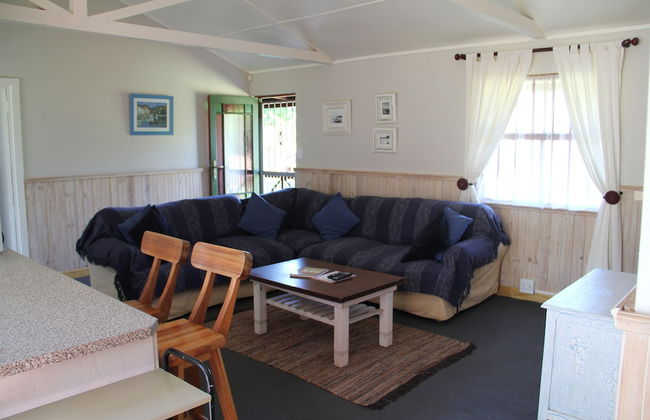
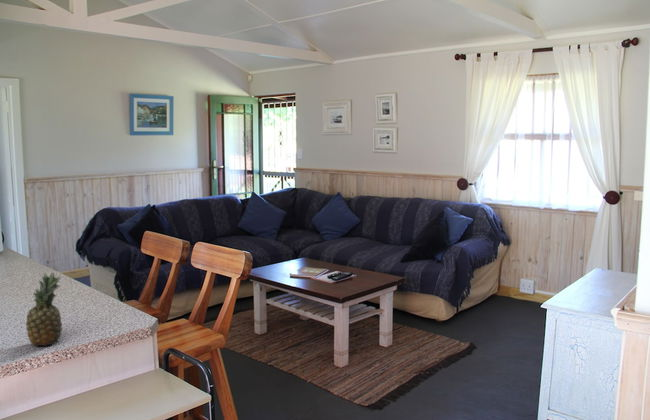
+ fruit (44, 307)
